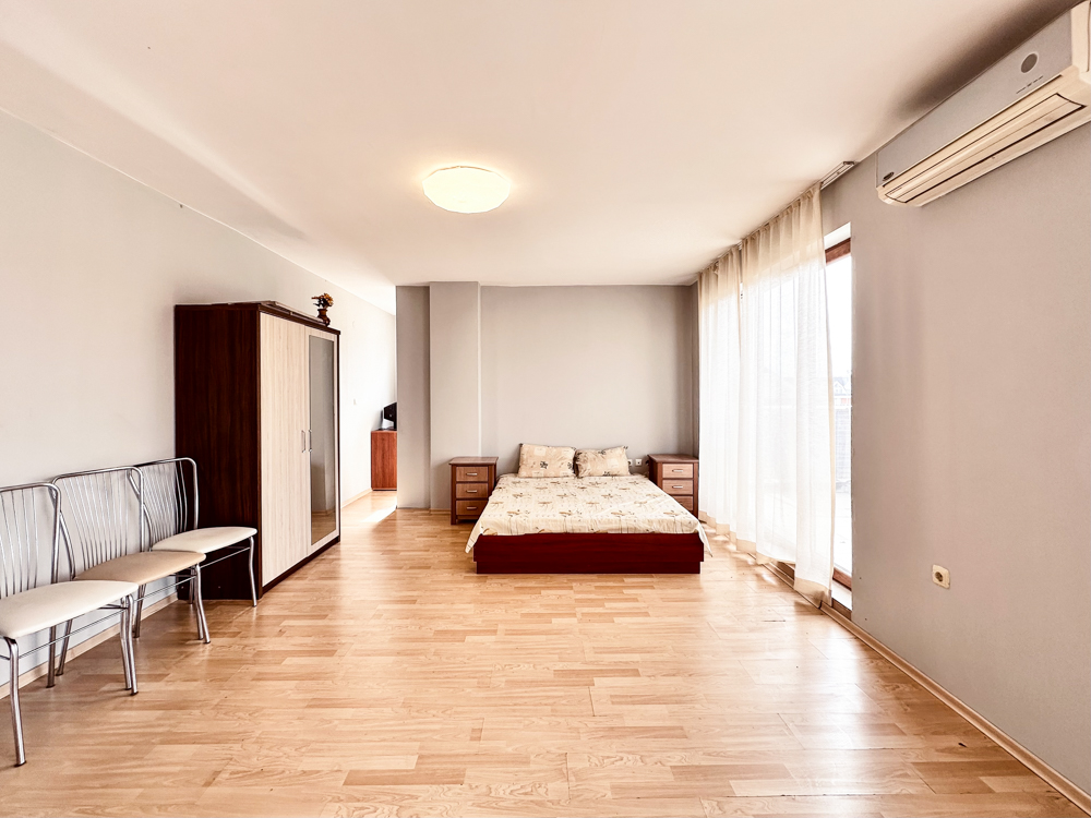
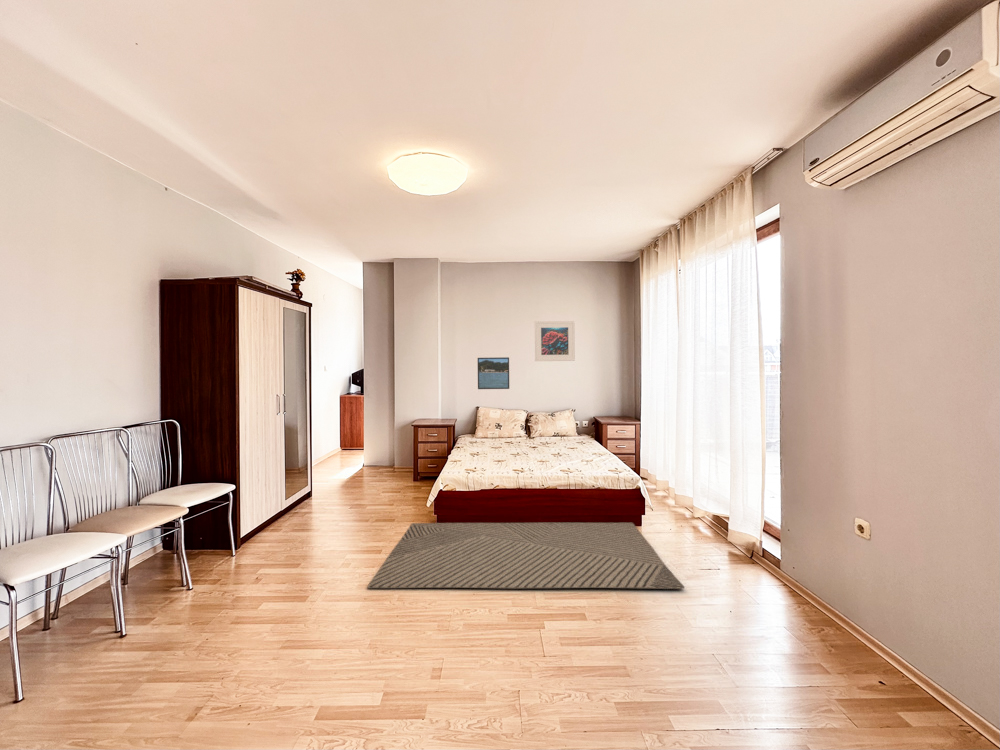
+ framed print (554, 341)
+ rug (522, 549)
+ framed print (493, 373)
